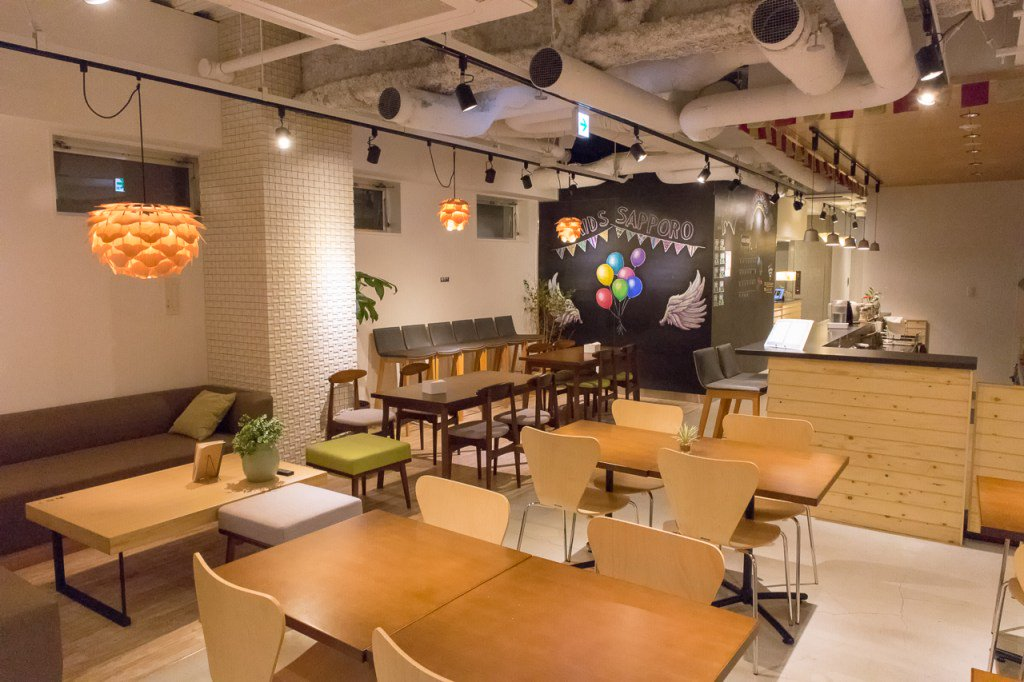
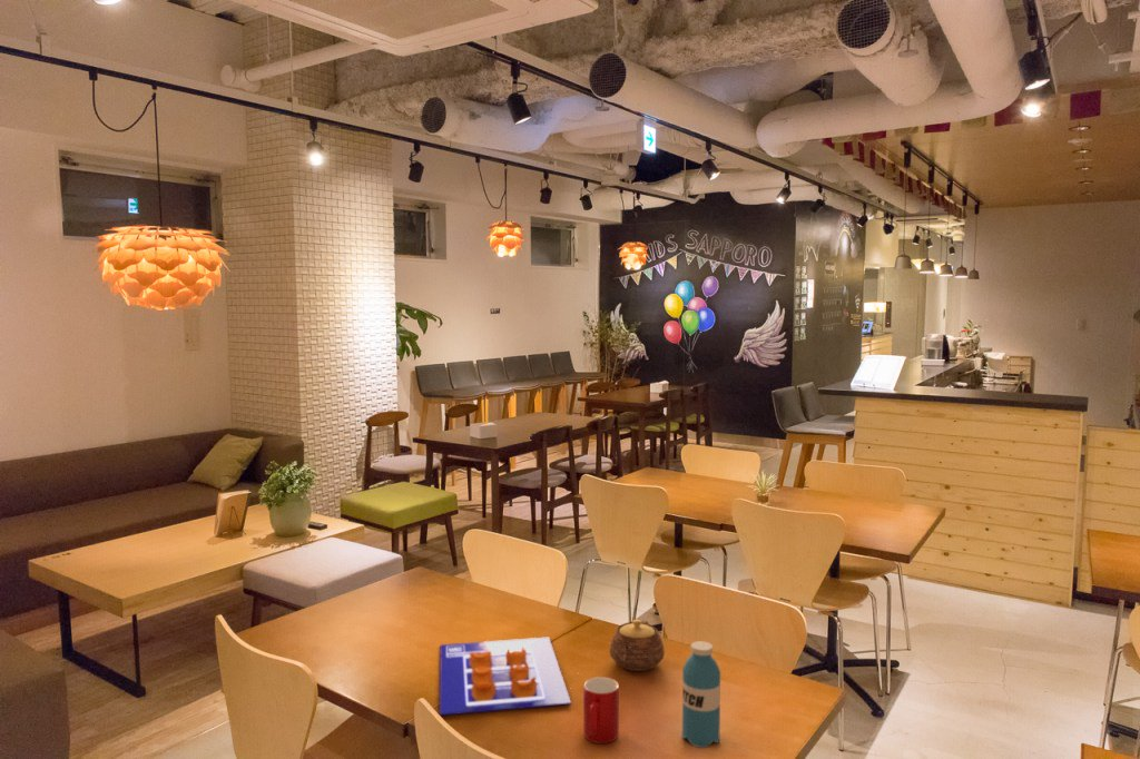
+ teapot (636, 642)
+ water bottle (700, 691)
+ cup (597, 712)
+ poster (500, 666)
